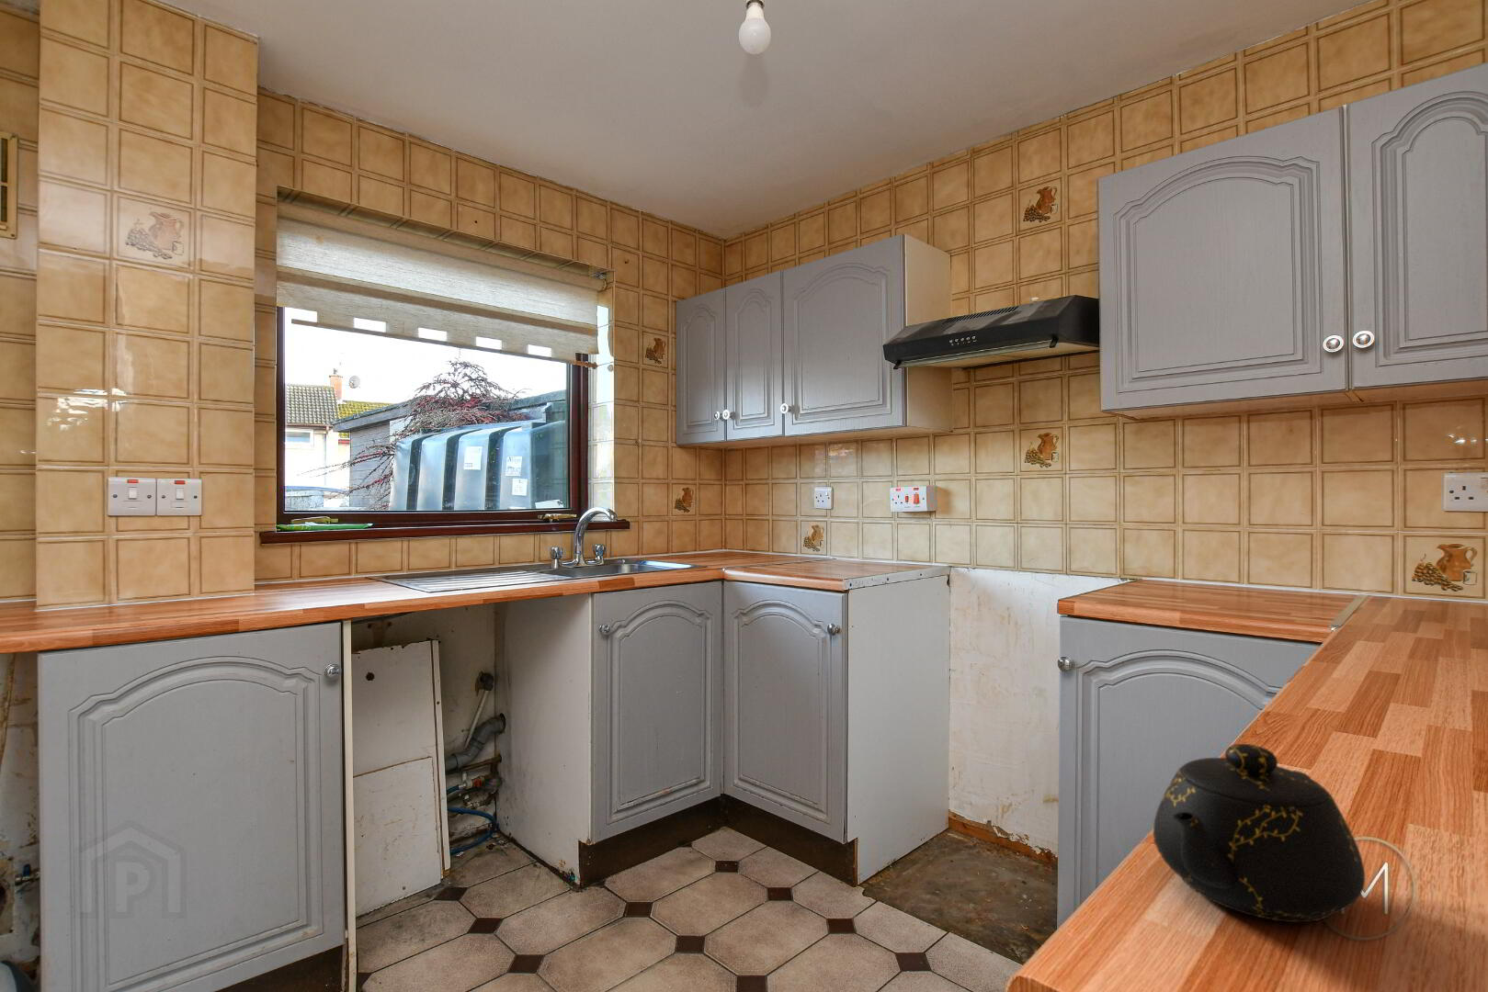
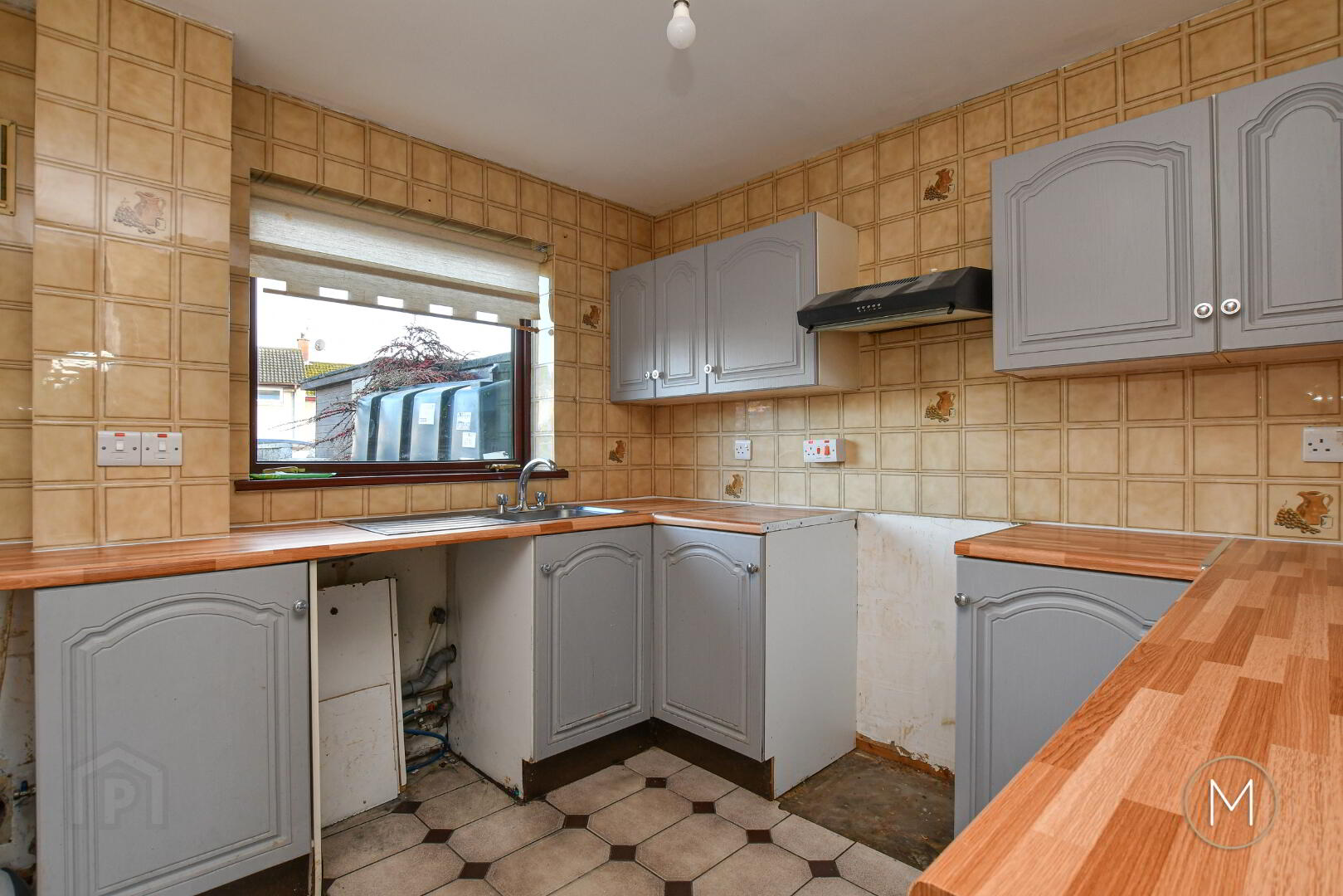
- teapot (1248, 820)
